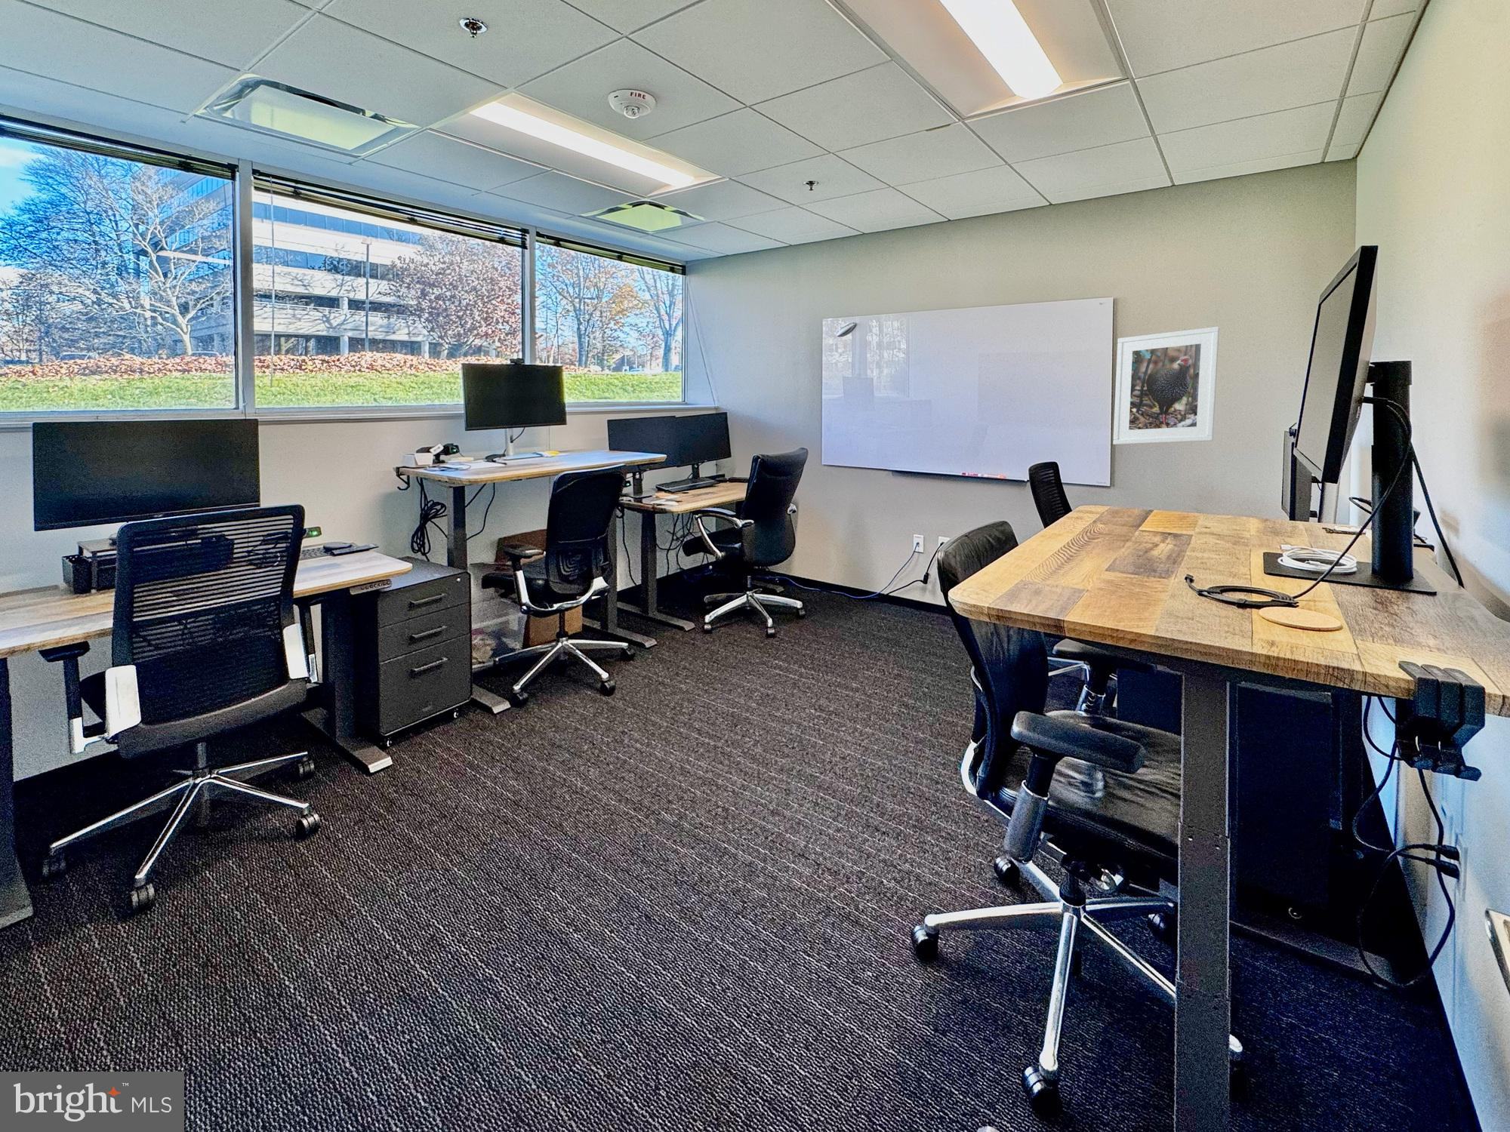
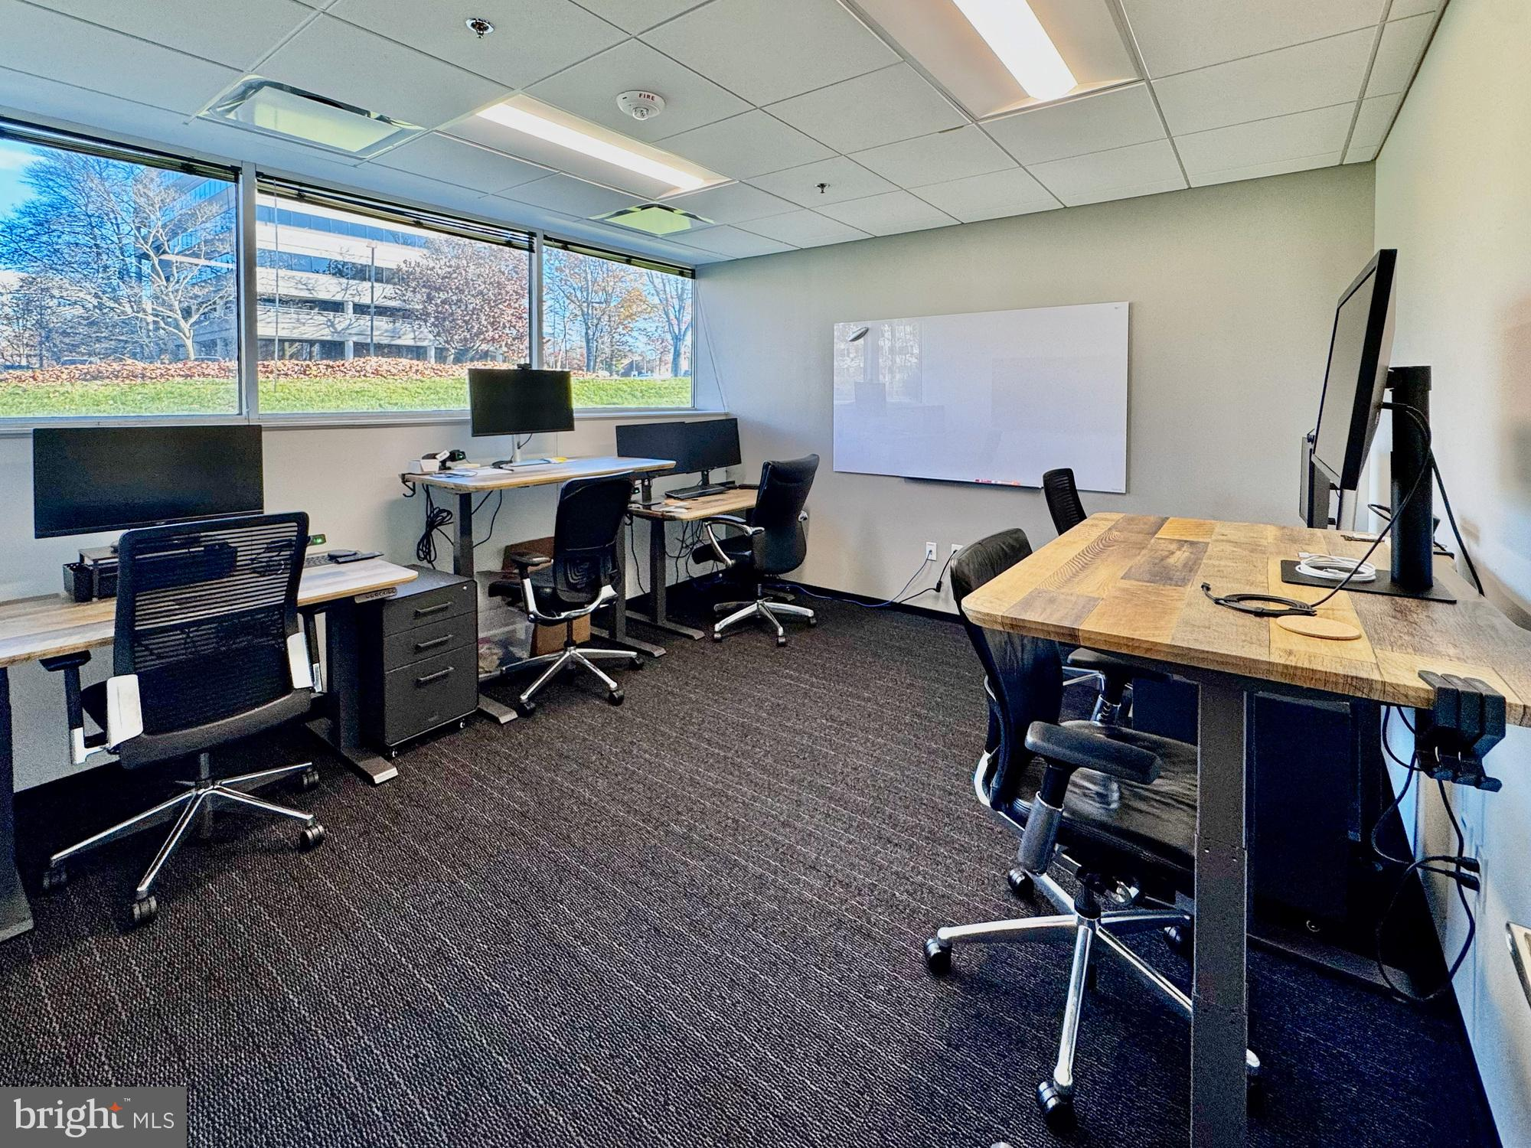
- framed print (1164, 388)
